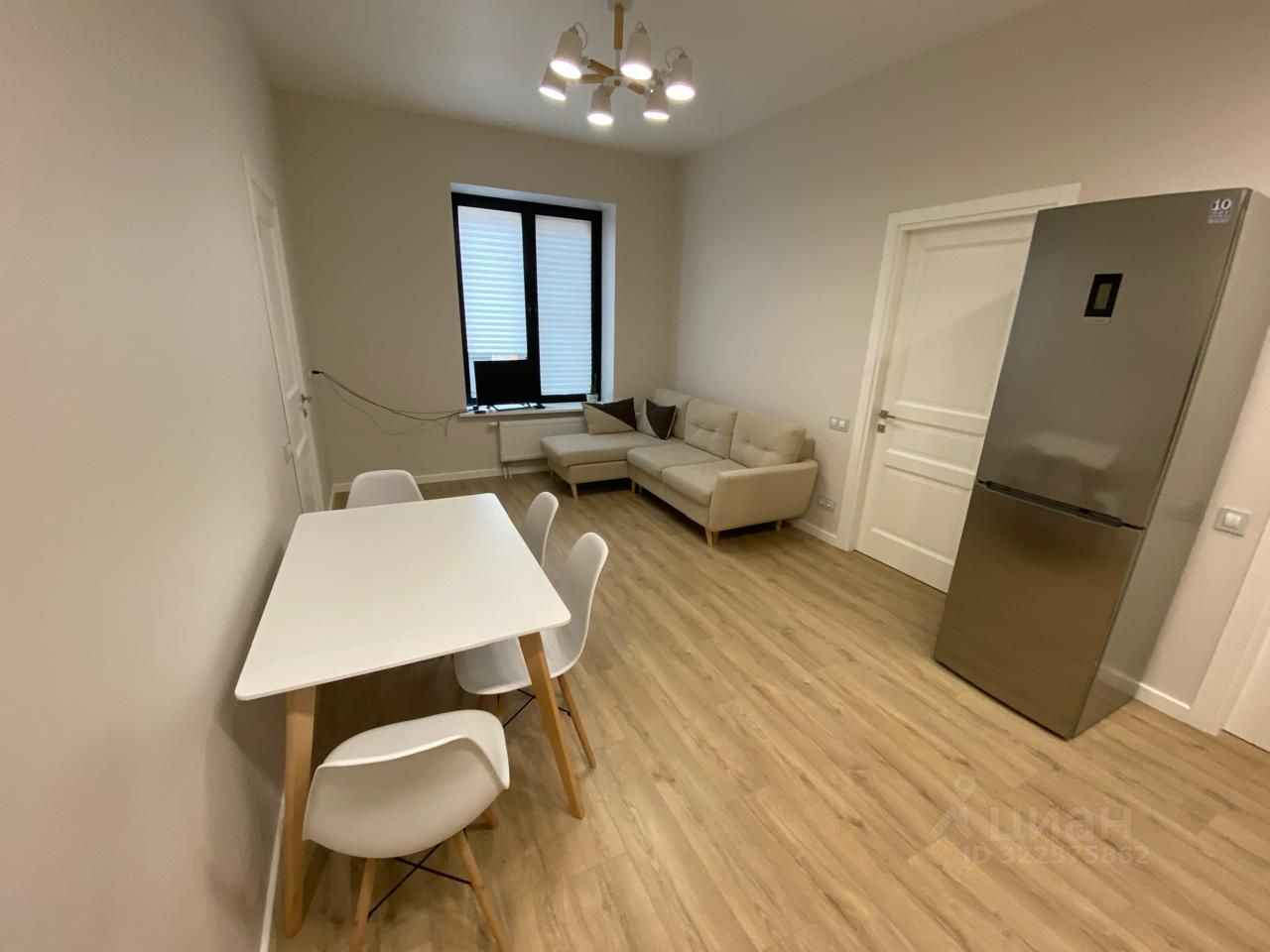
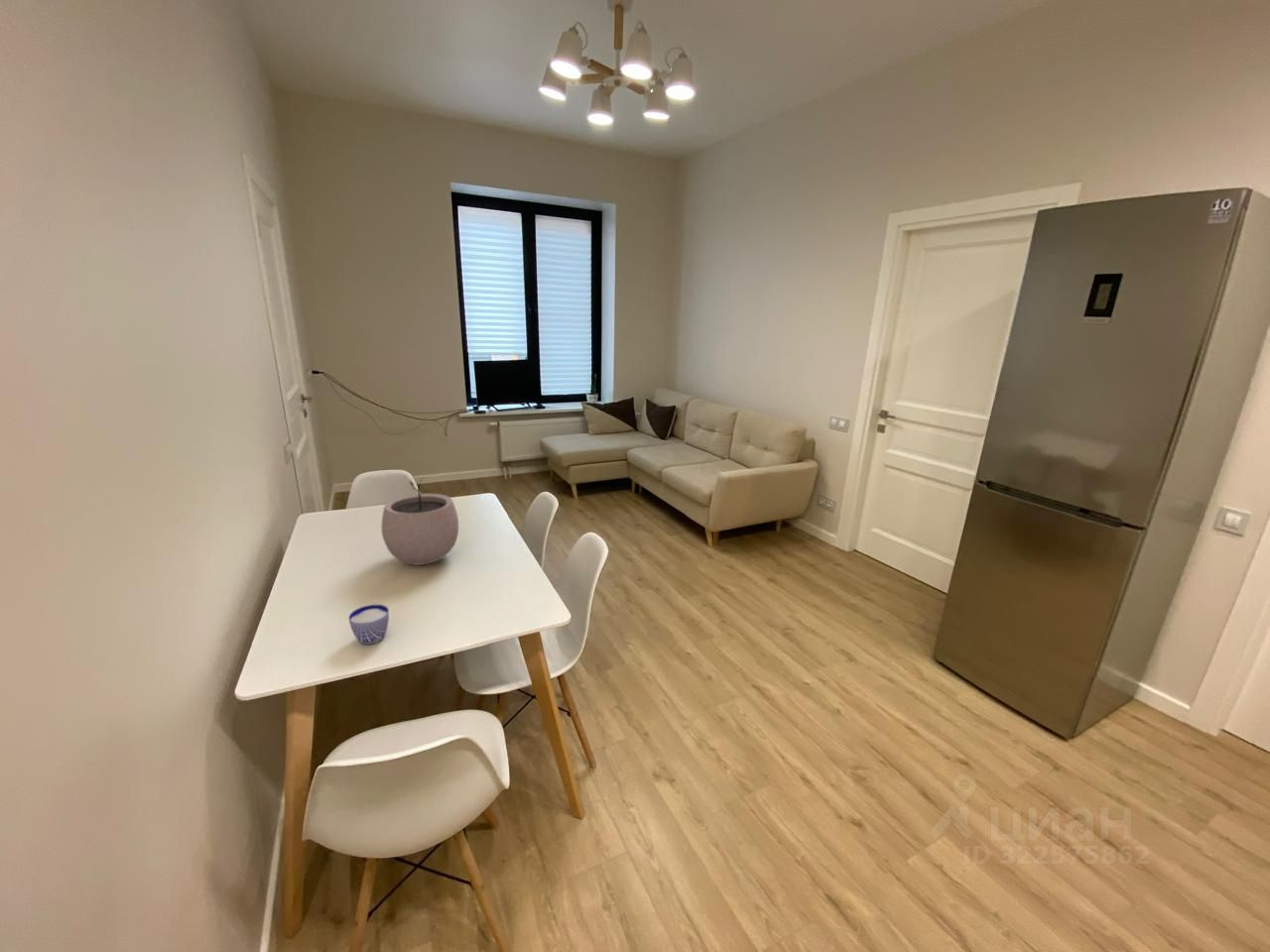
+ cup (371, 623)
+ plant pot (420, 519)
